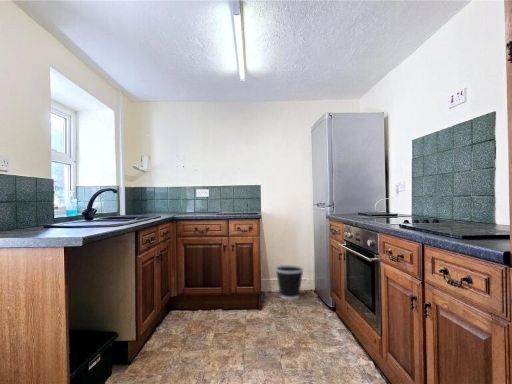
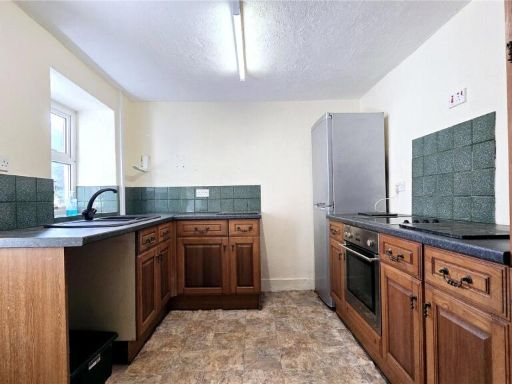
- wastebasket (289, 282)
